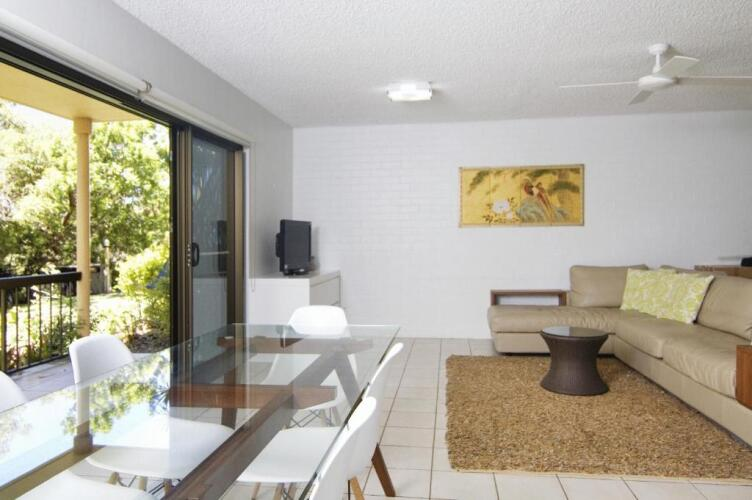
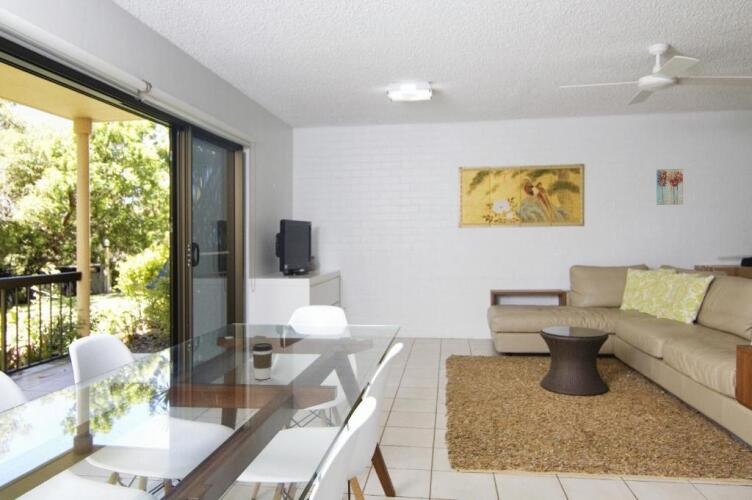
+ wall art (669, 186)
+ coffee cup (262, 361)
